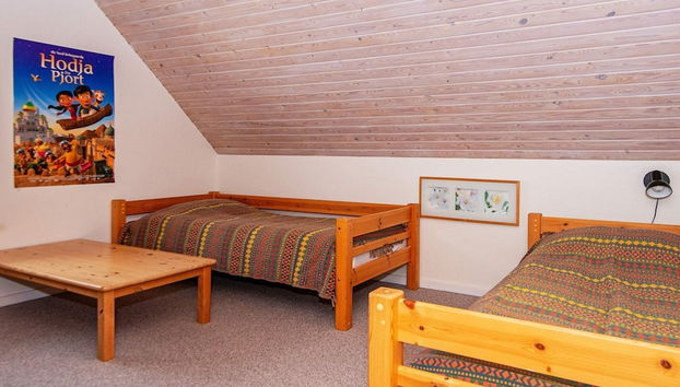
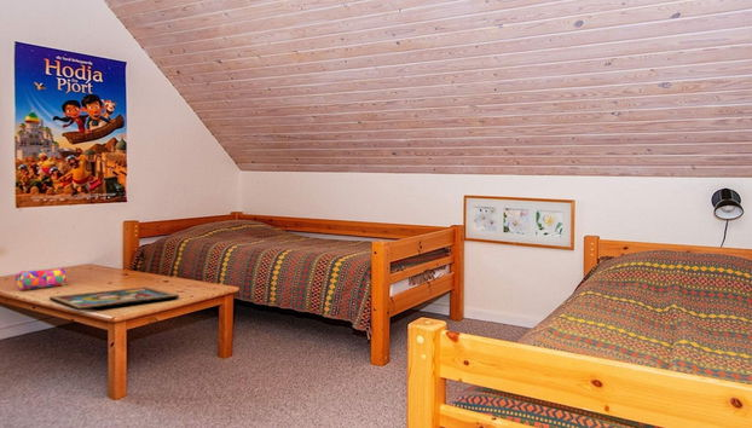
+ framed painting (115, 296)
+ pencil case (41, 278)
